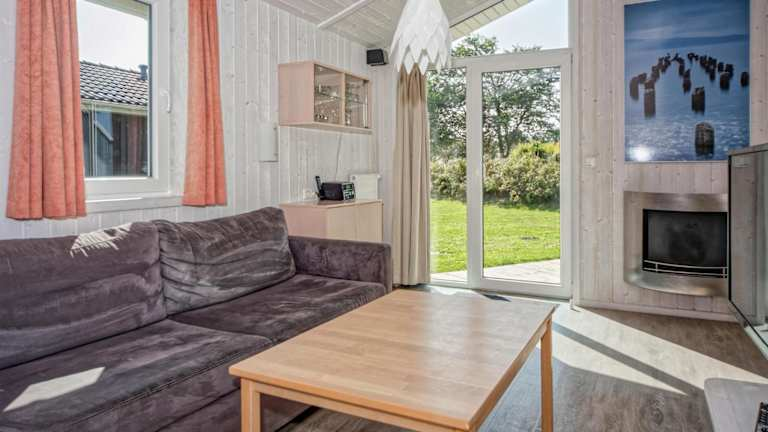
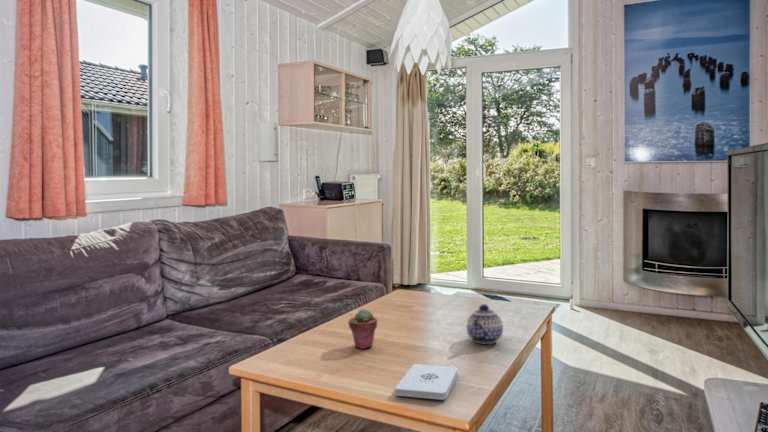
+ teapot (484, 322)
+ potted succulent (363, 327)
+ notepad (428, 380)
